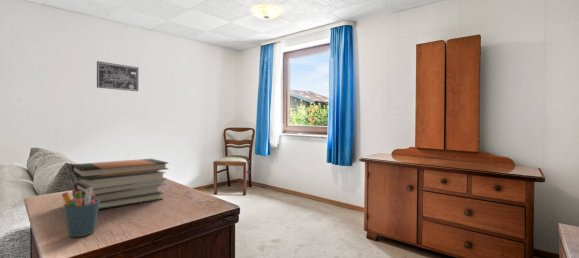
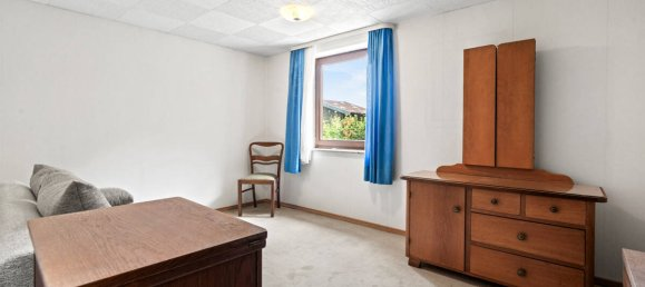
- book stack (121, 181)
- pen holder (81, 209)
- wall art (118, 77)
